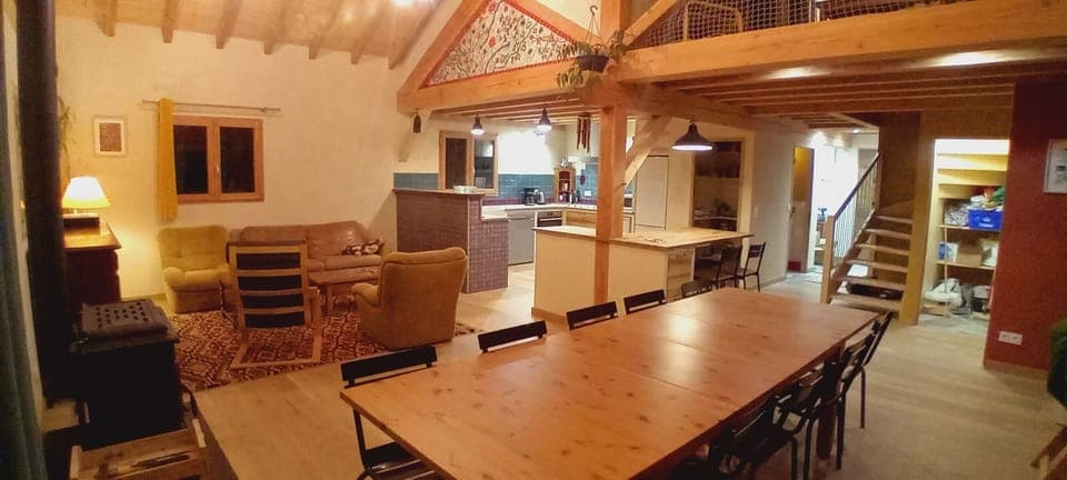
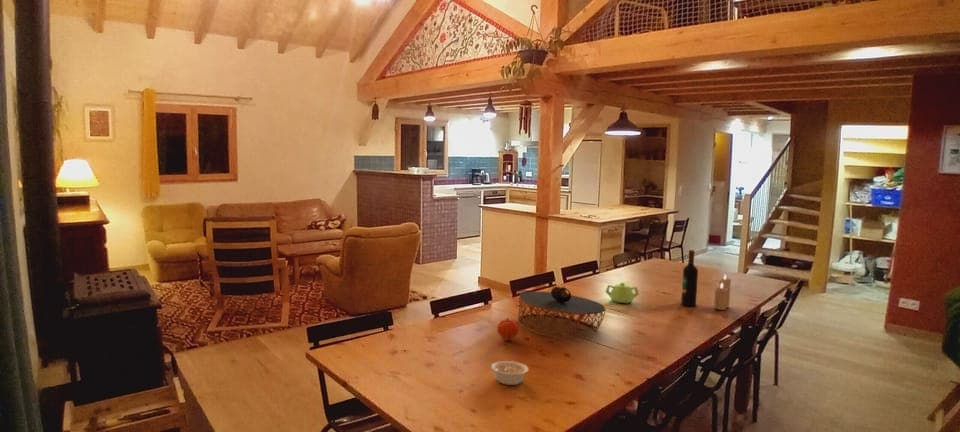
+ teapot (621, 291)
+ wine bottle (690, 277)
+ candle (722, 291)
+ legume (510, 372)
+ fruit (507, 328)
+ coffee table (560, 307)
